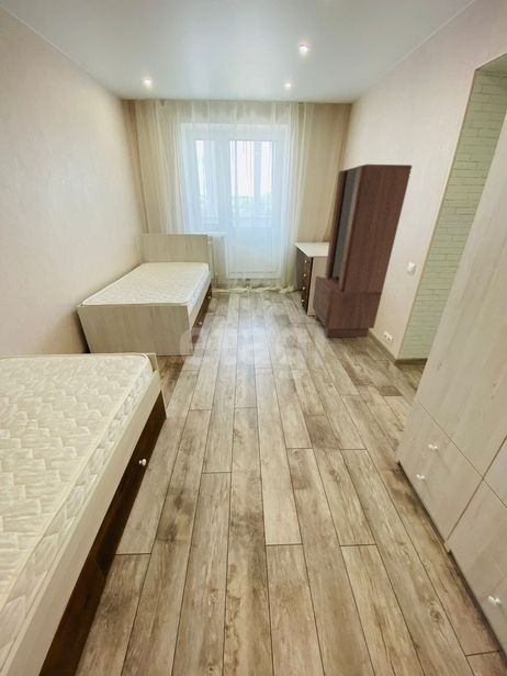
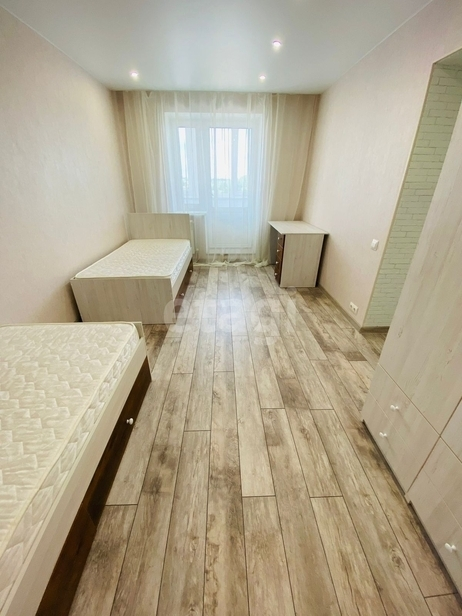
- bookcase (350, 257)
